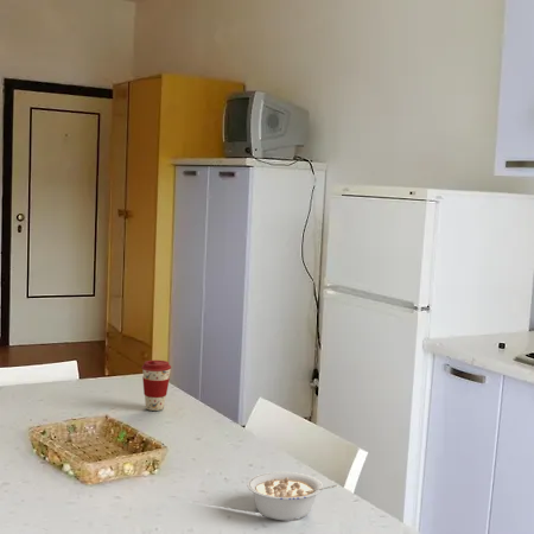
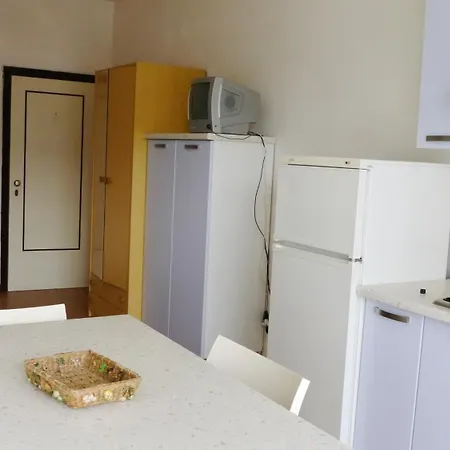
- legume (287, 494)
- coffee cup (155, 384)
